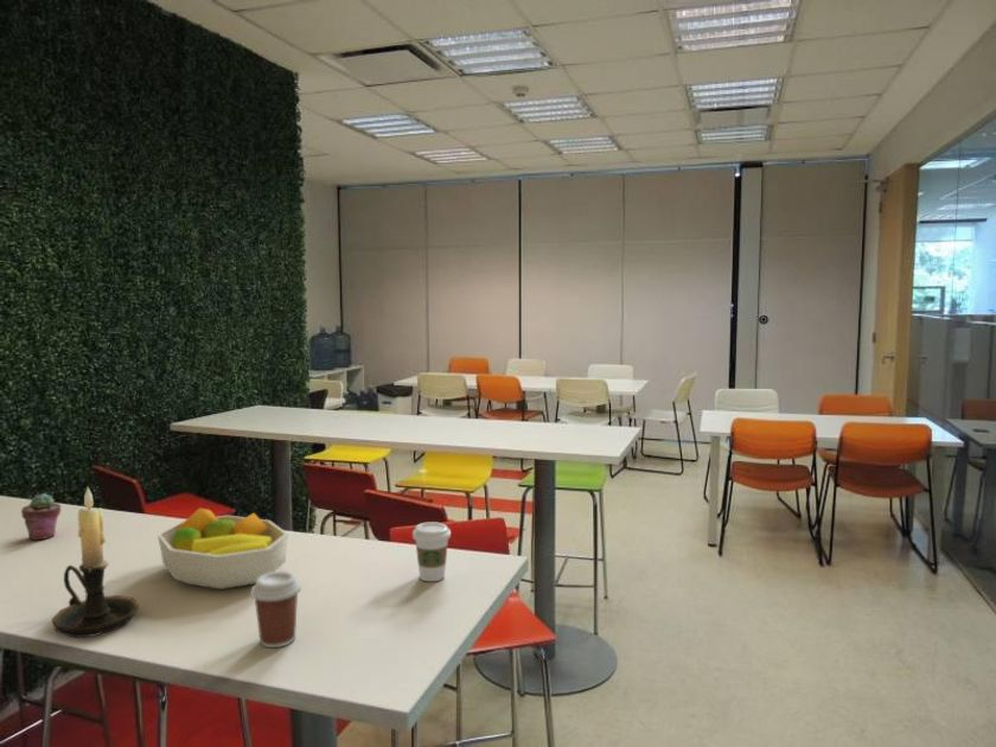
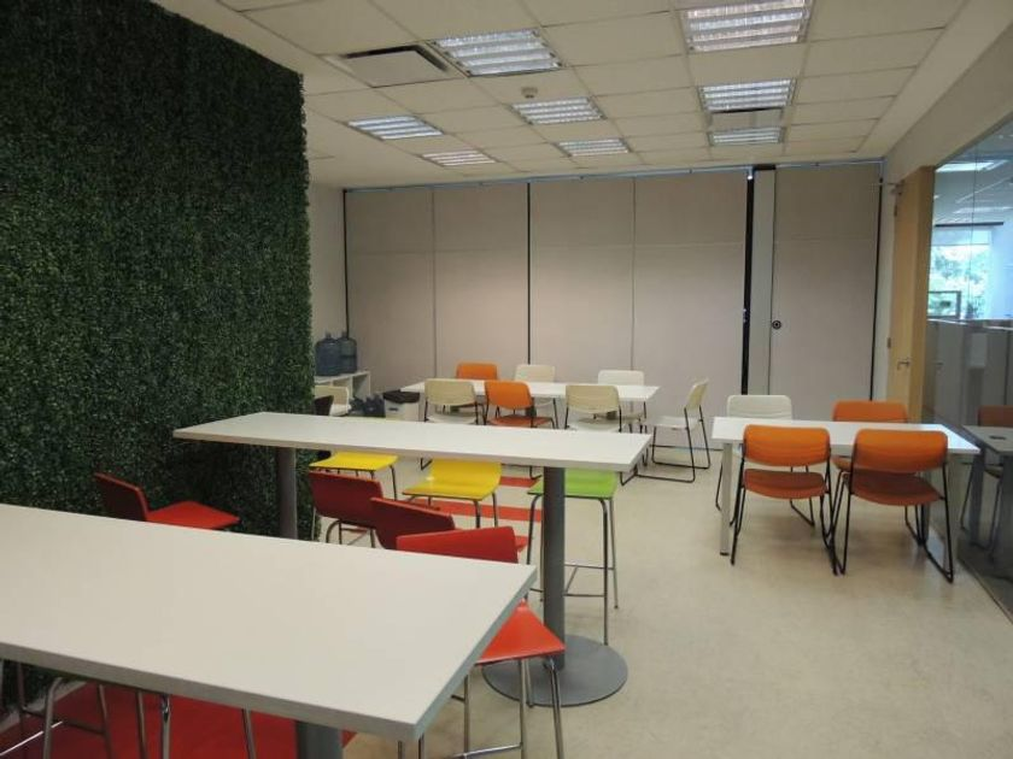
- candle holder (85, 553)
- coffee cup (432, 551)
- coffee cup (276, 608)
- potted succulent (42, 515)
- fruit bowl (223, 544)
